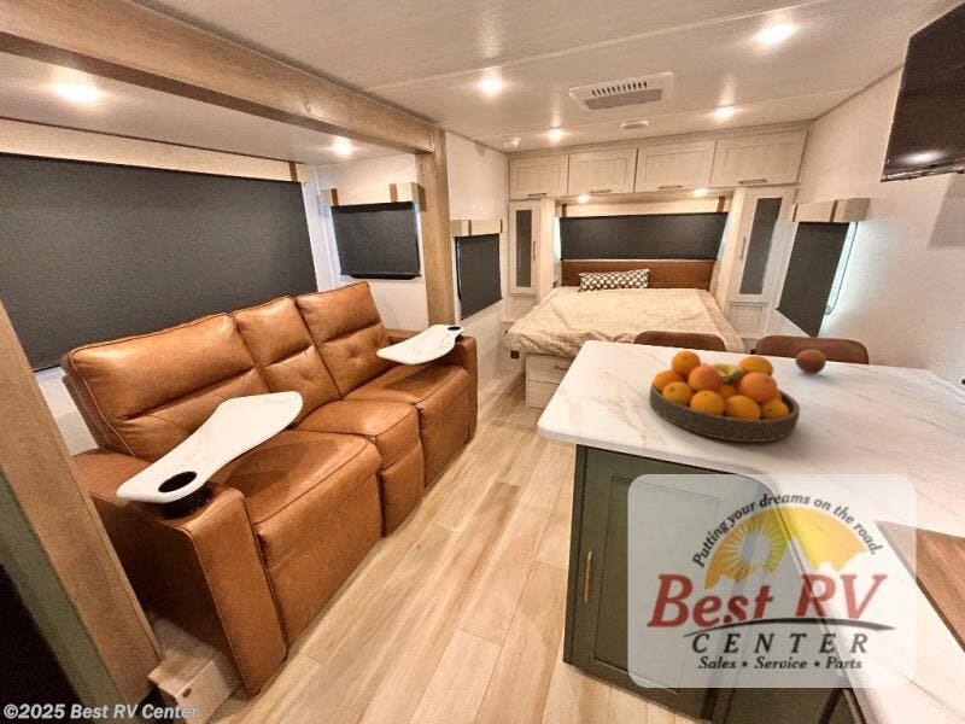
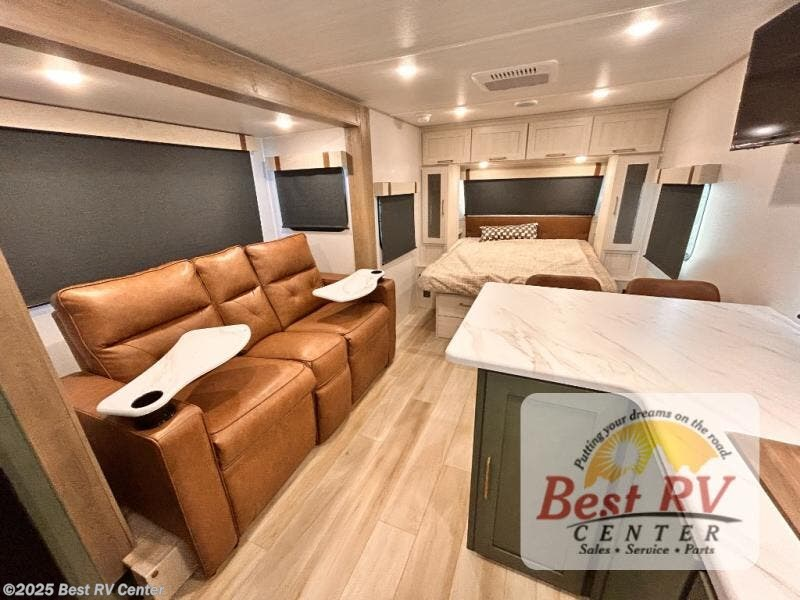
- fruit bowl (720, 384)
- apple (811, 361)
